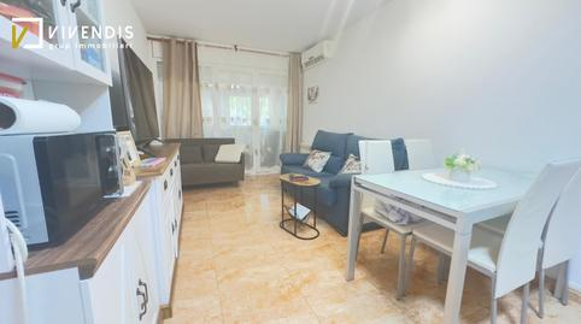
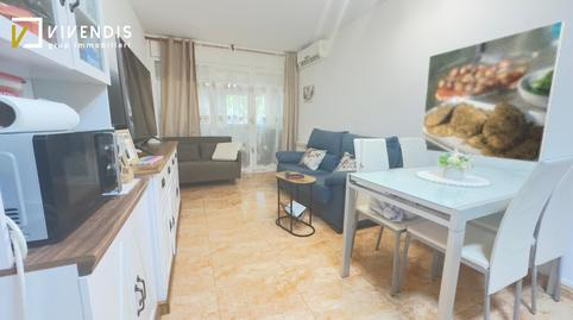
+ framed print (476, 100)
